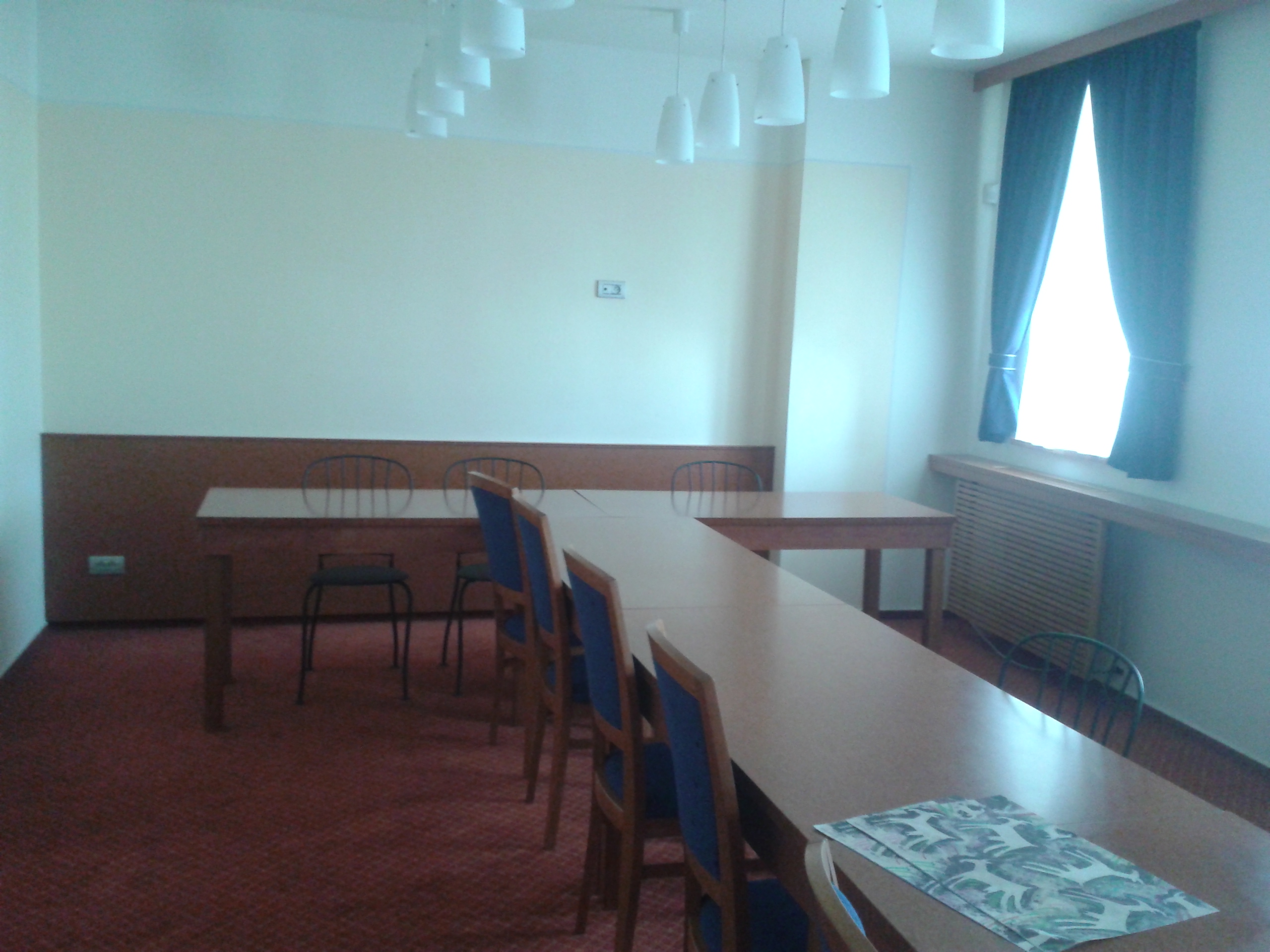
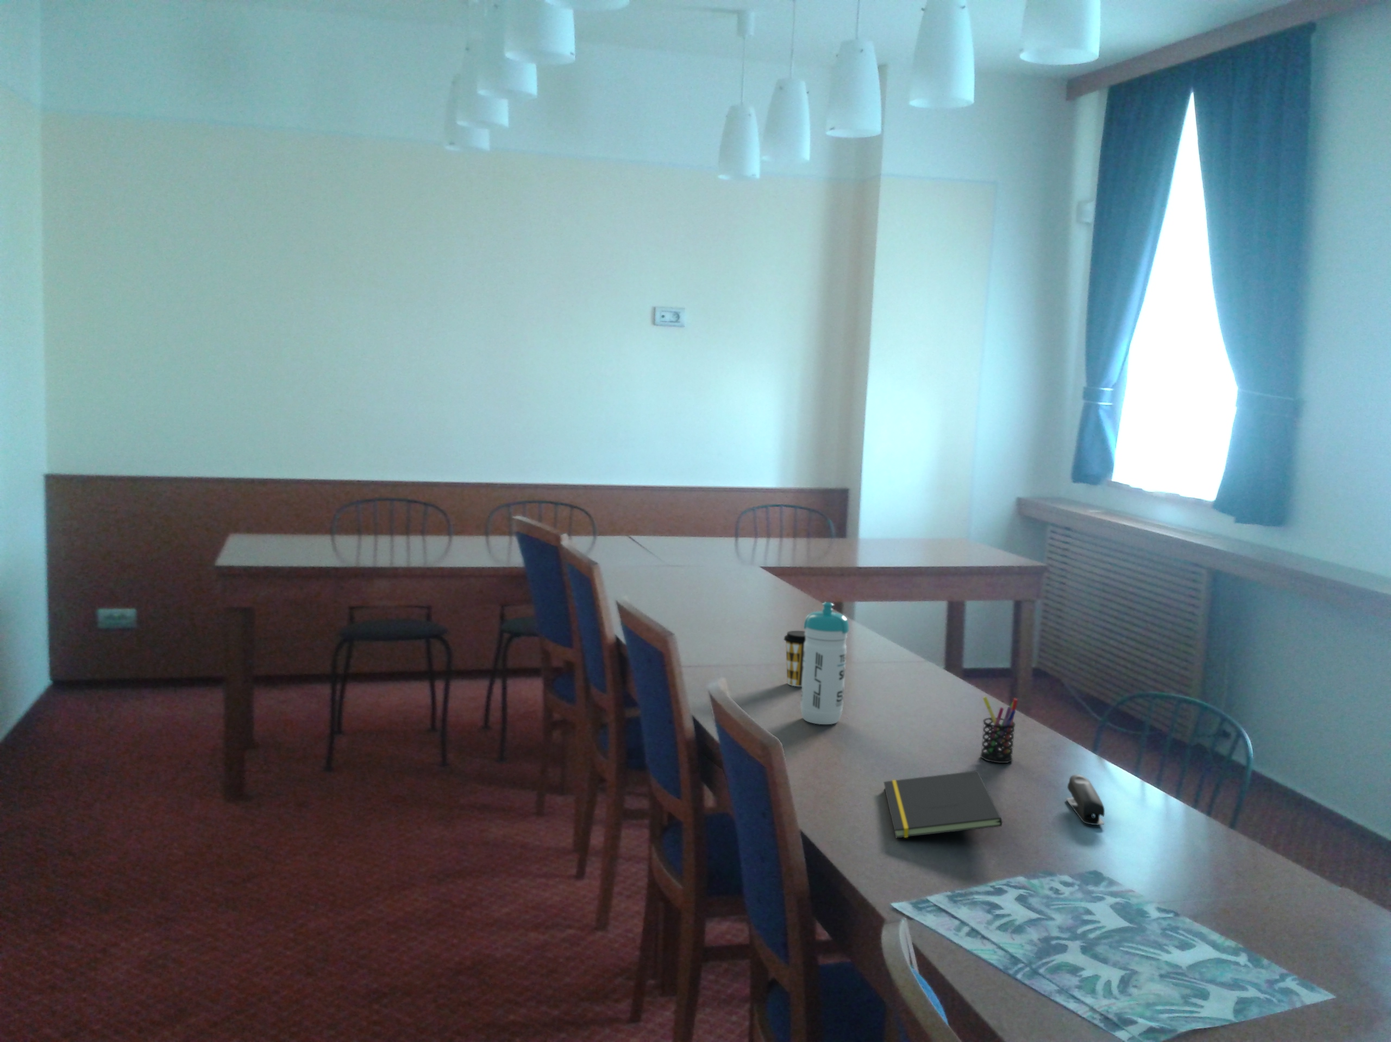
+ stapler (1085, 798)
+ notepad (939, 802)
+ coffee cup (800, 658)
+ pen holder (1002, 726)
+ water bottle (825, 661)
